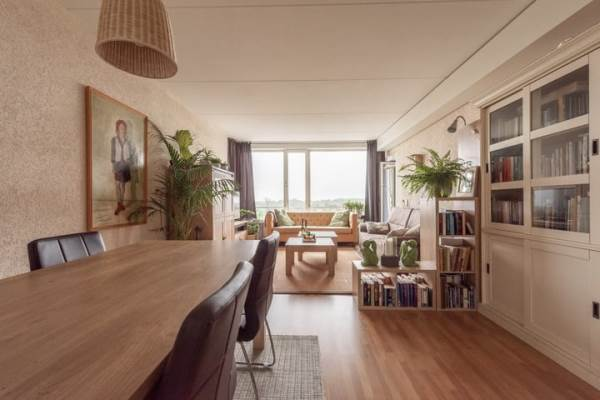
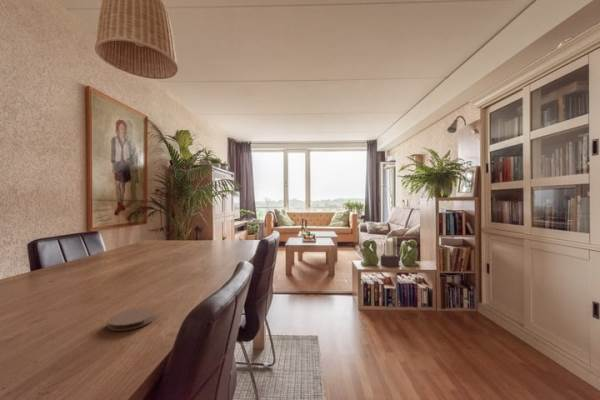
+ coaster (131, 318)
